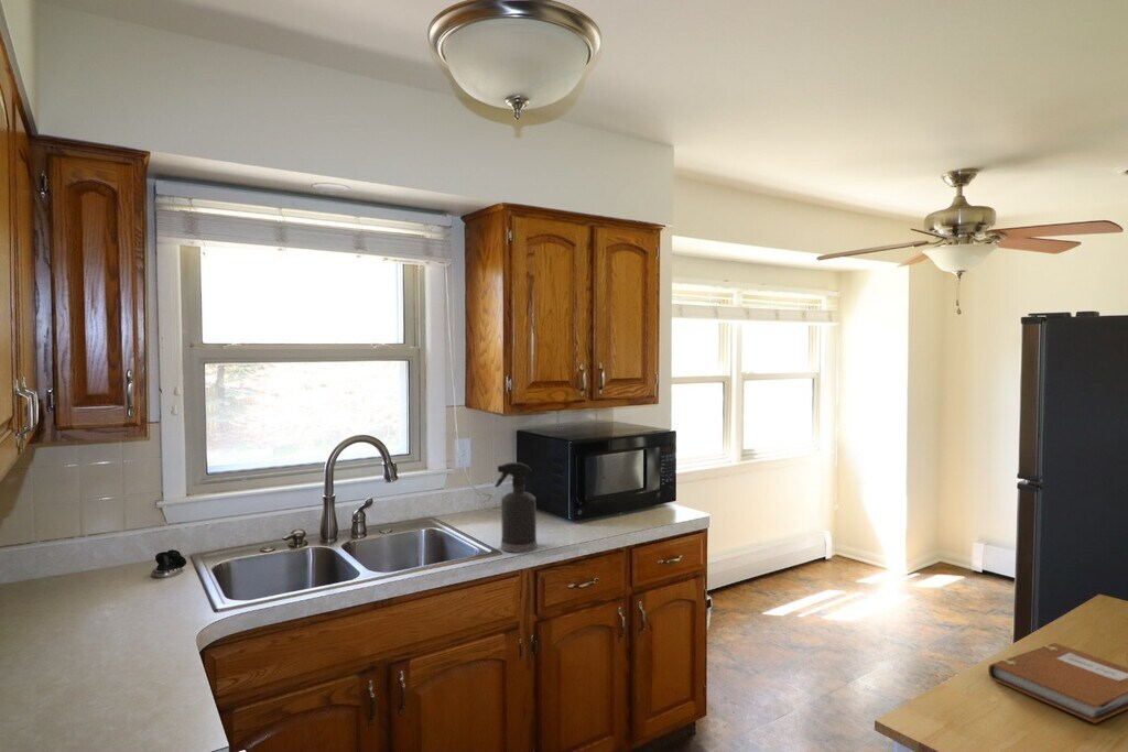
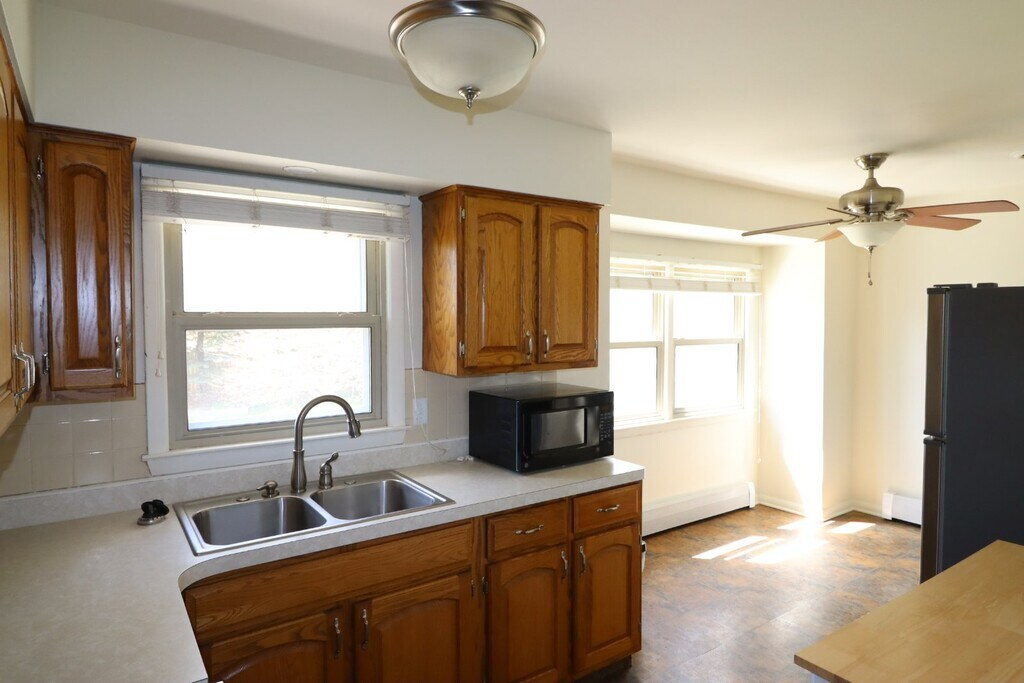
- notebook (1072, 677)
- spray bottle (518, 504)
